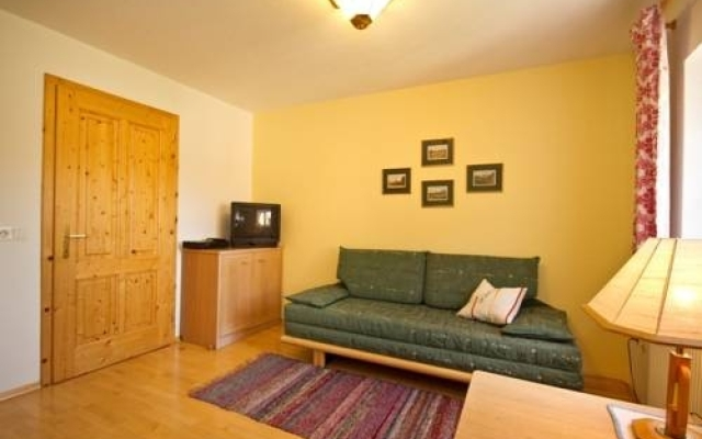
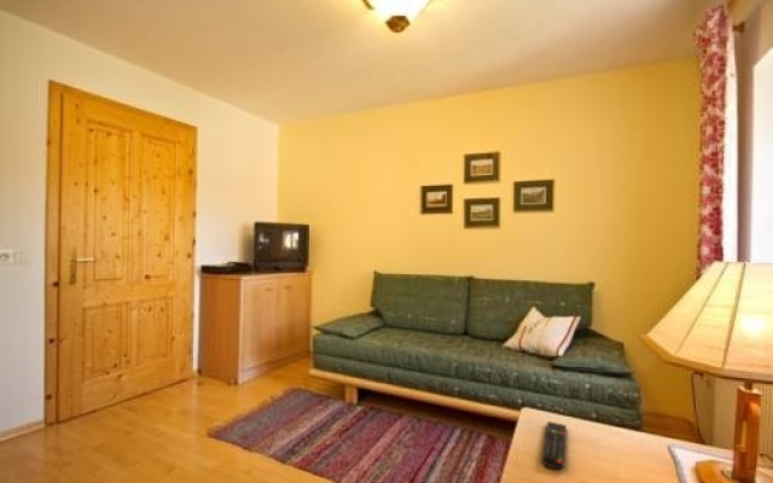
+ remote control (554, 443)
